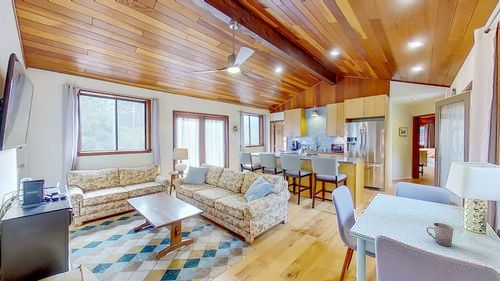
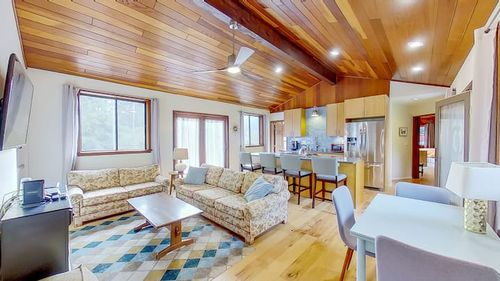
- cup (439, 233)
